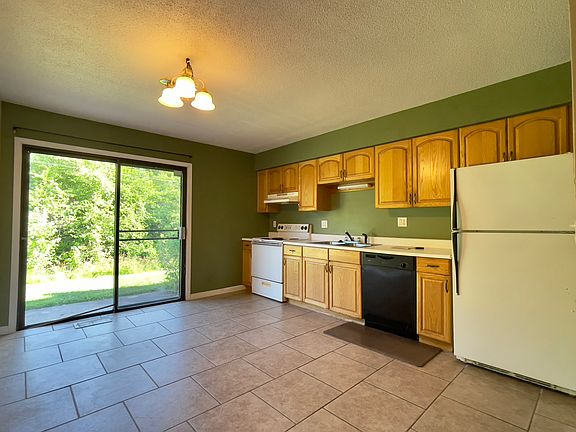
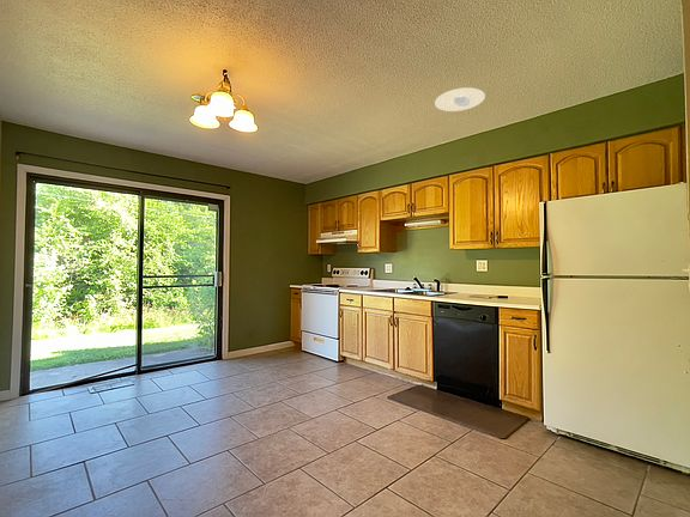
+ recessed light (459, 97)
